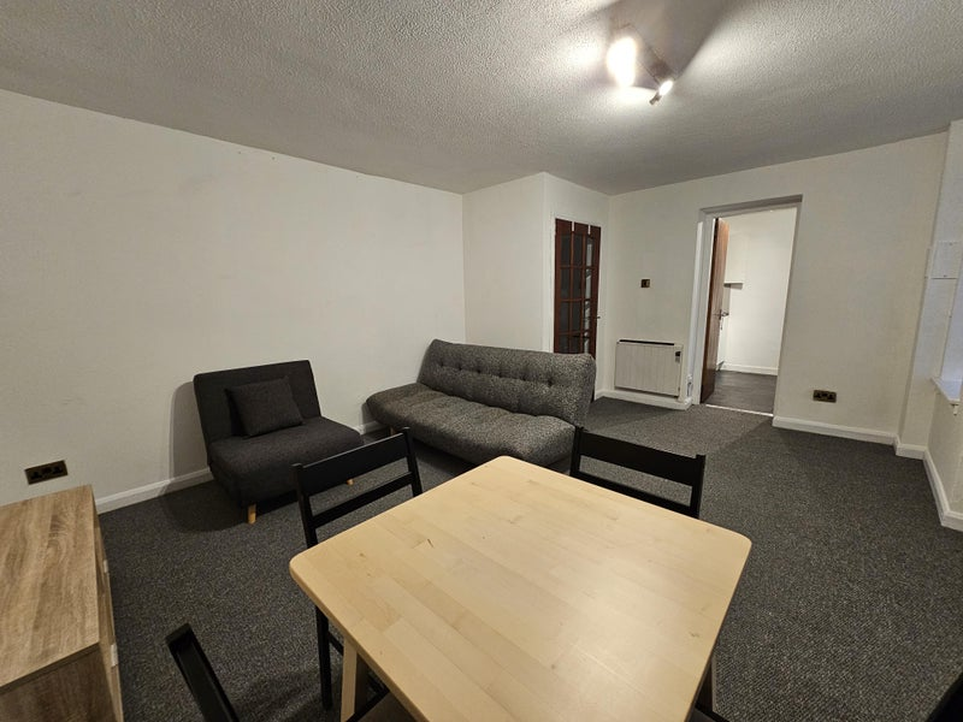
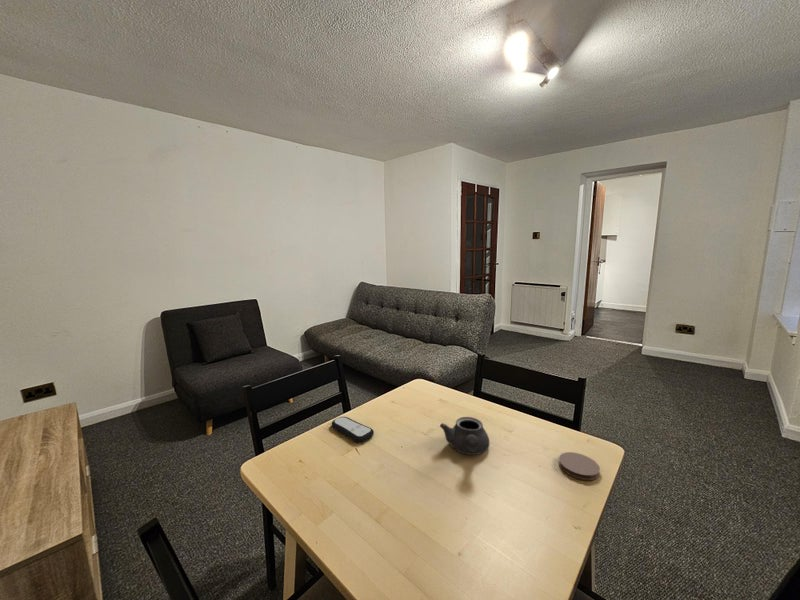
+ coaster (578, 465)
+ teapot (466, 436)
+ remote control (351, 428)
